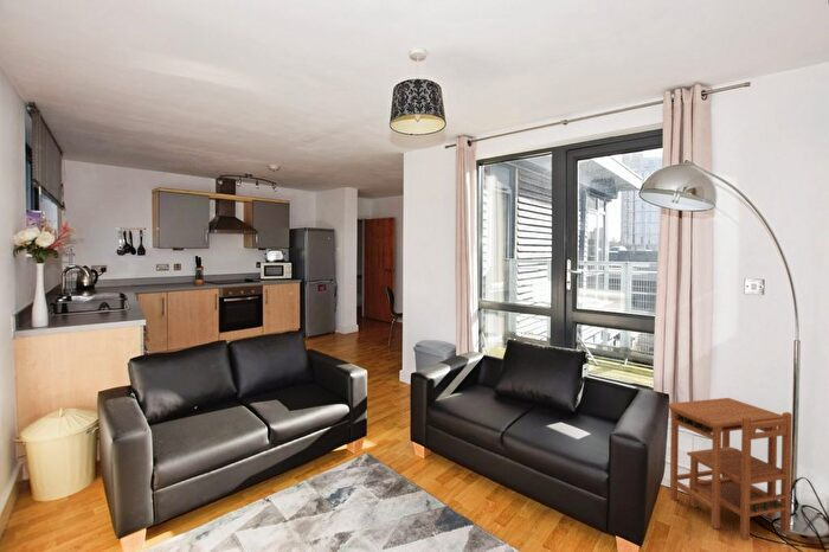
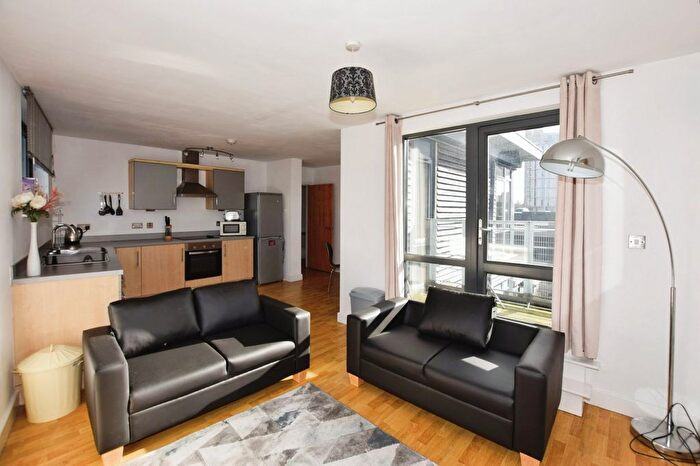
- side table (722, 454)
